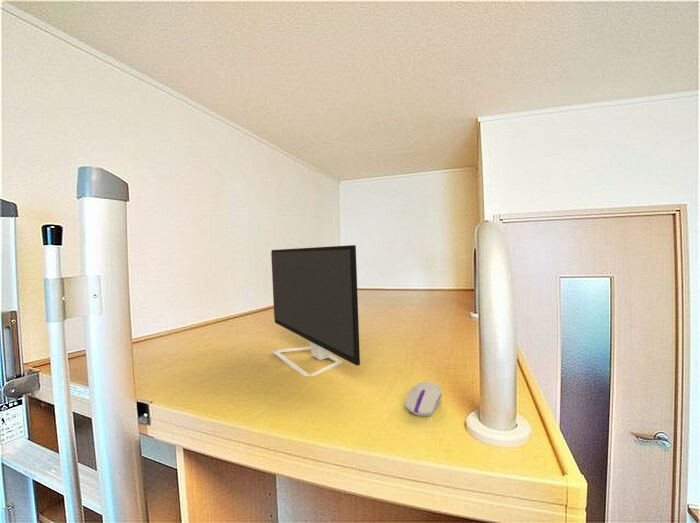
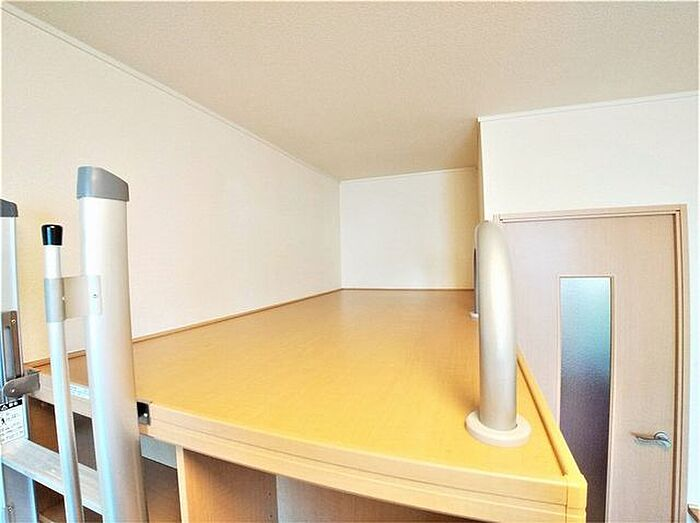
- monitor (306, 304)
- computer mouse (425, 395)
